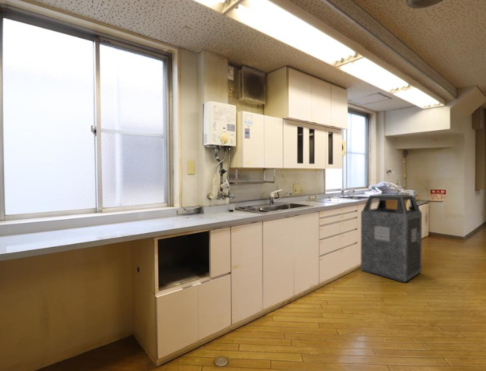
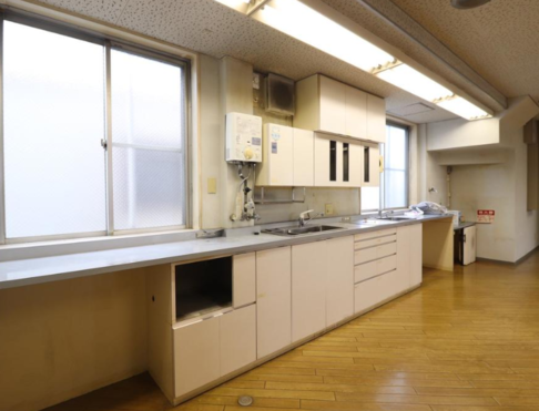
- trash can (390, 233)
